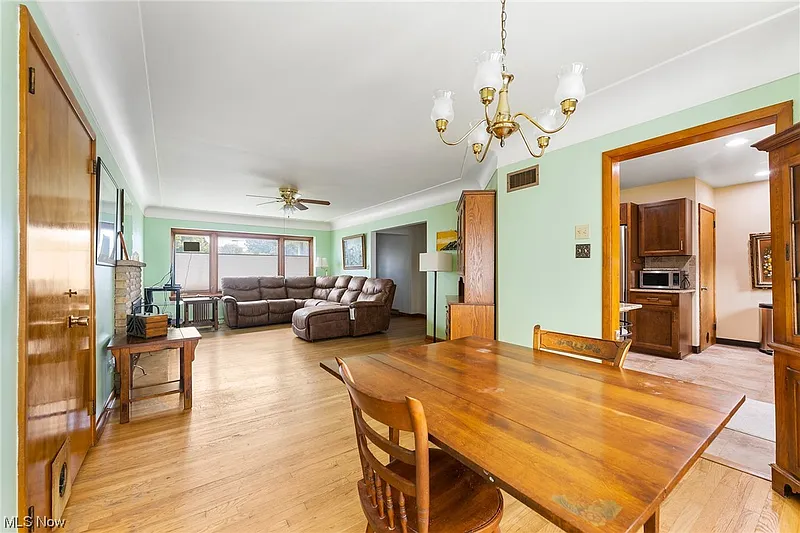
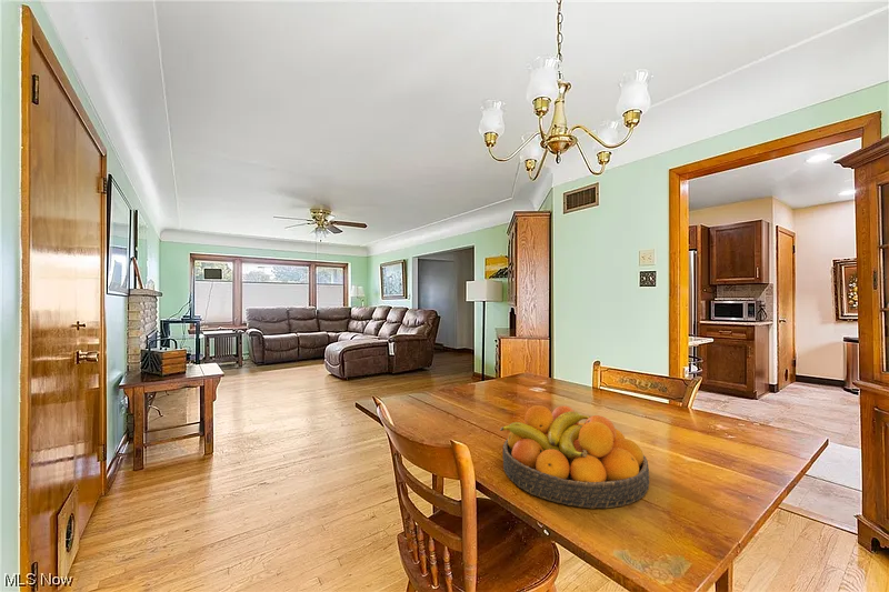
+ fruit bowl (571, 441)
